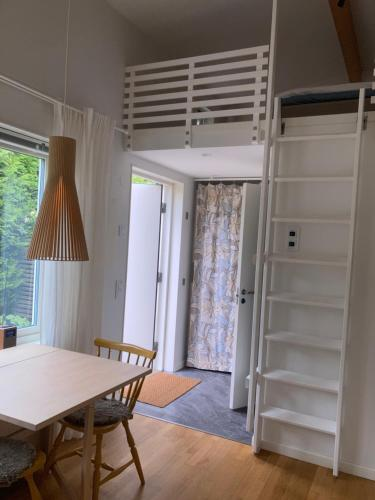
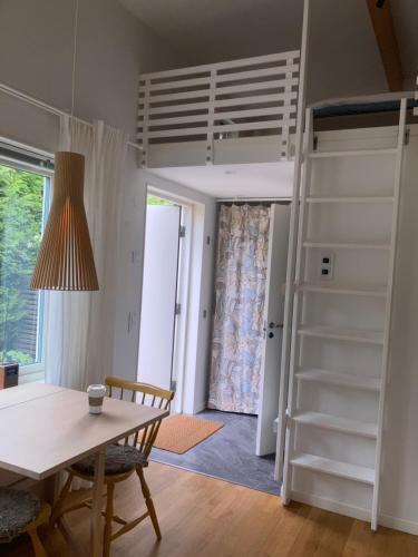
+ coffee cup (96, 399)
